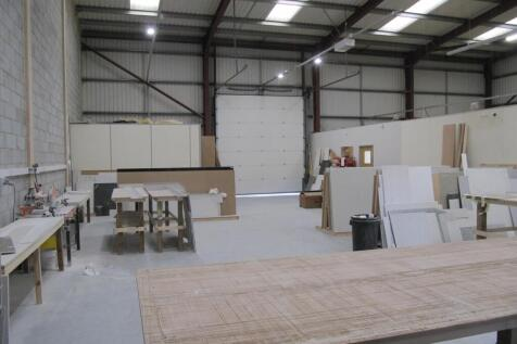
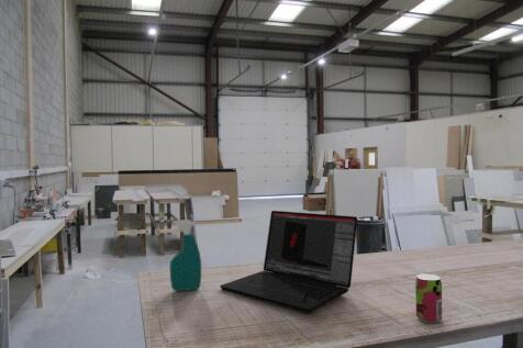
+ laptop (287, 252)
+ spray bottle (185, 255)
+ beverage can (429, 298)
